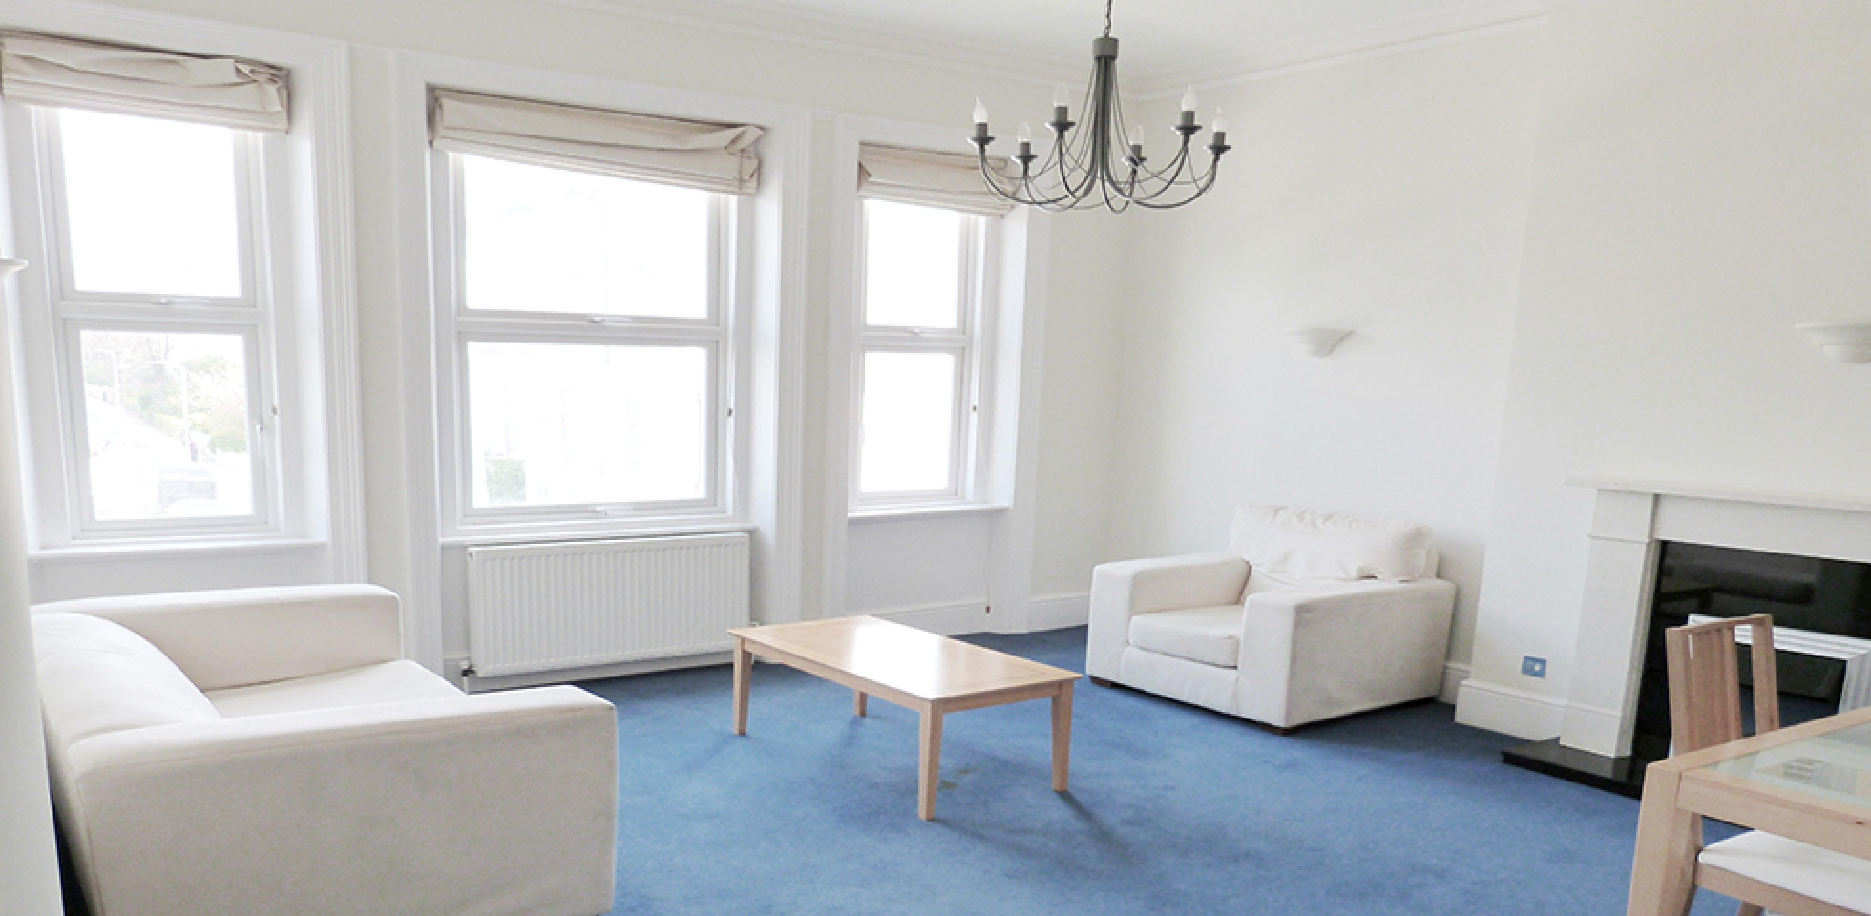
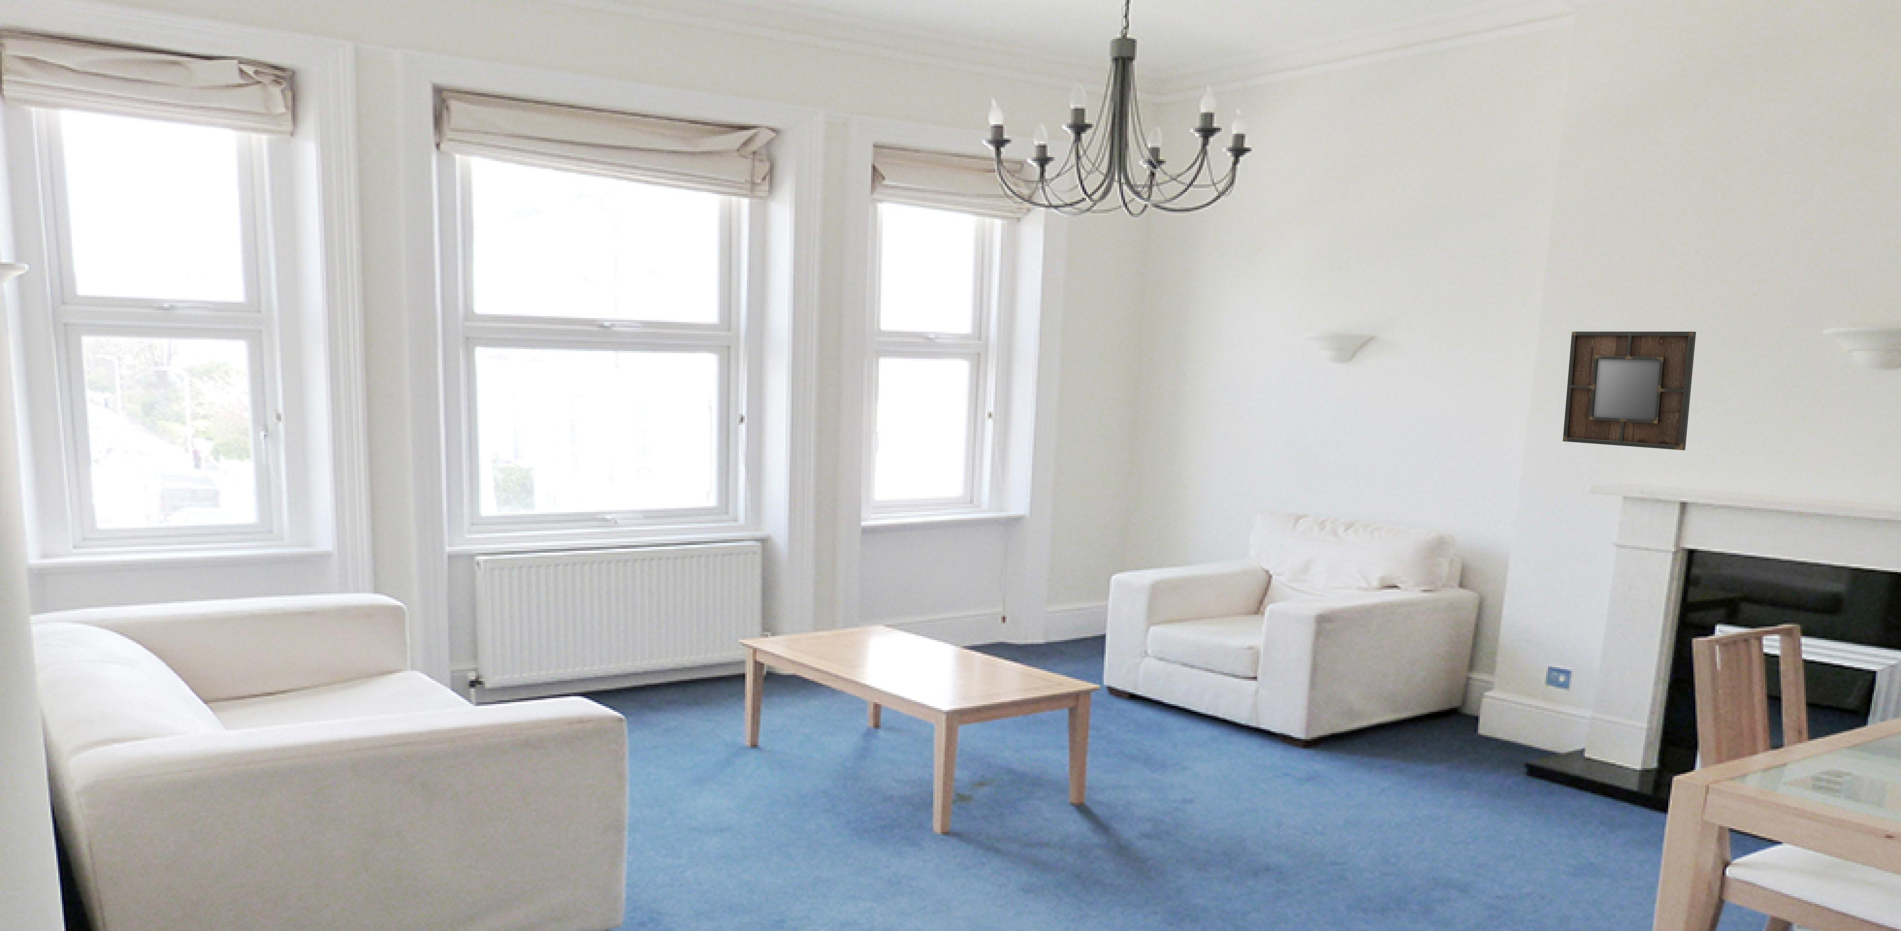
+ home mirror (1627, 388)
